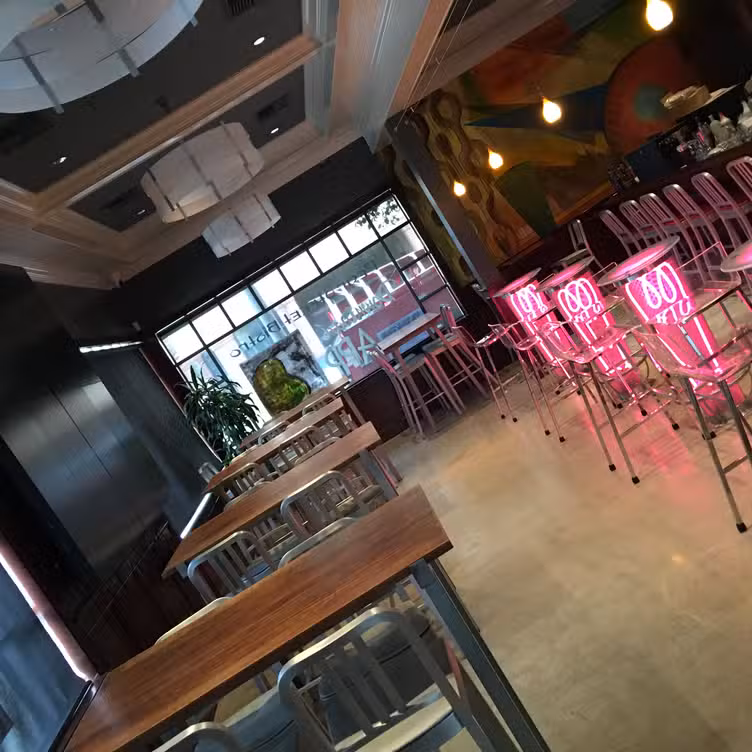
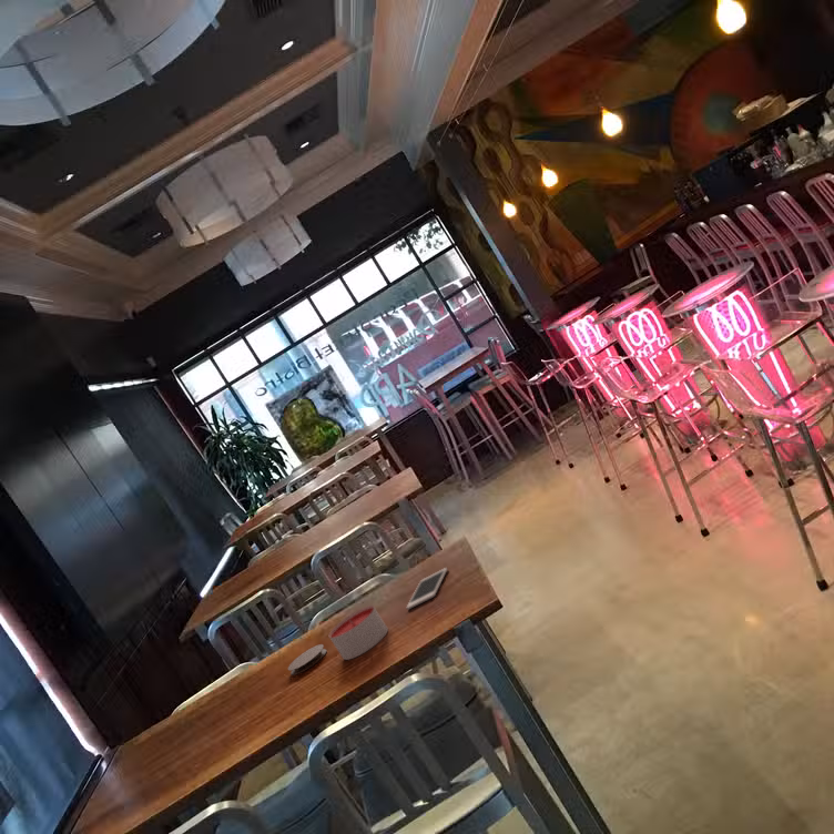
+ candle (357, 631)
+ cell phone (427, 588)
+ coaster (307, 659)
